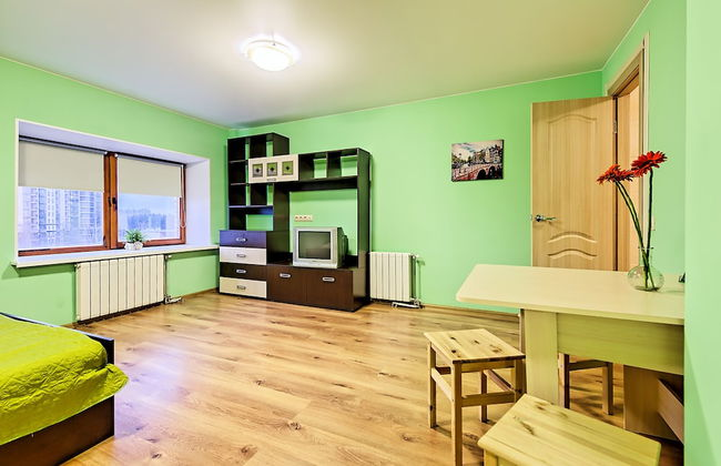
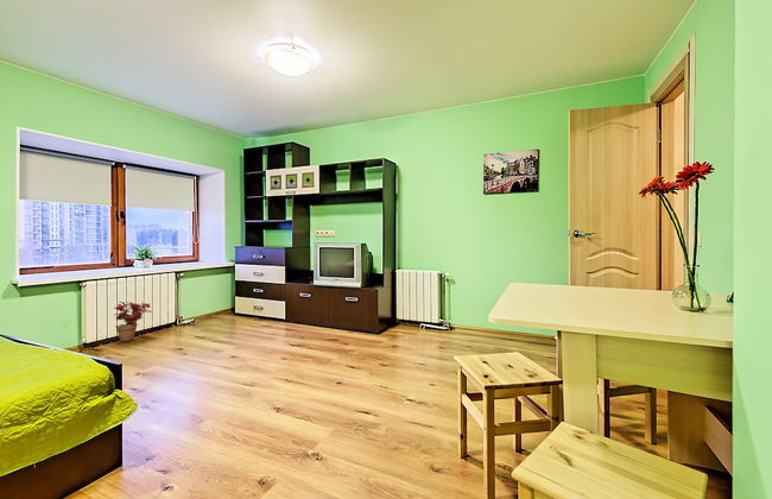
+ potted plant (129, 320)
